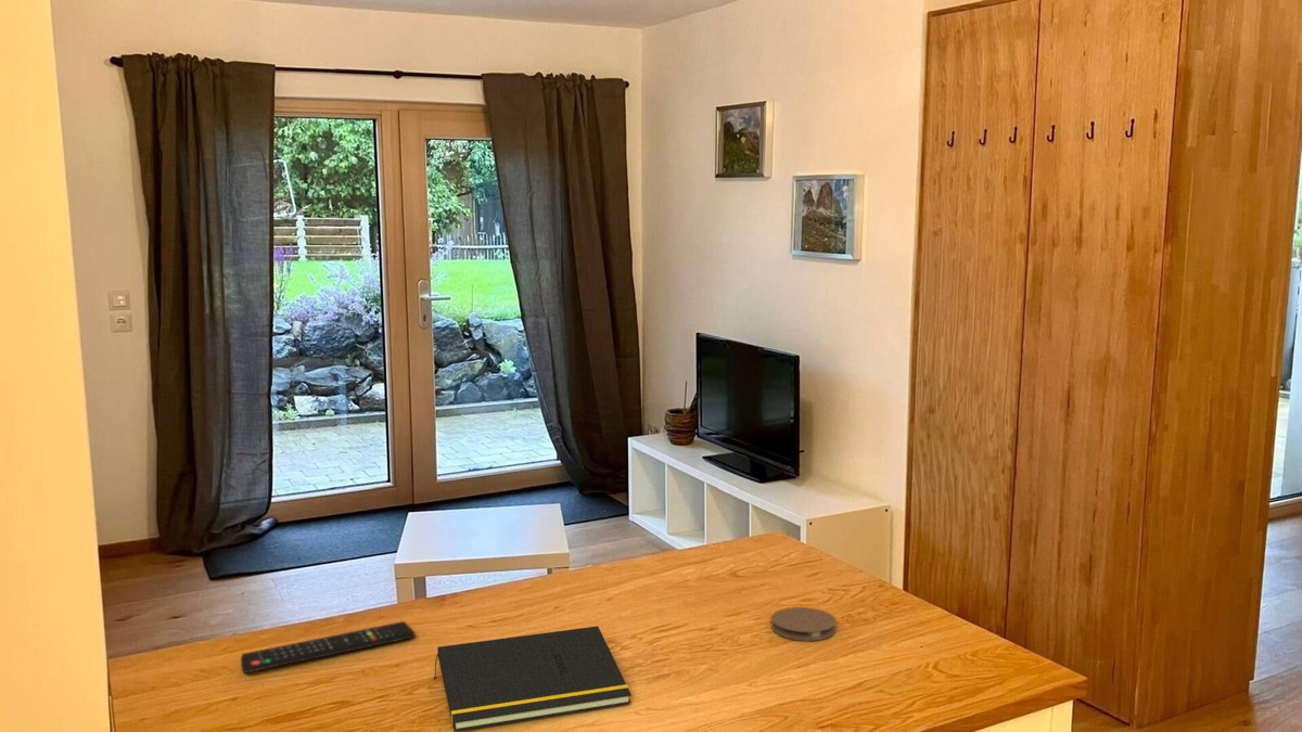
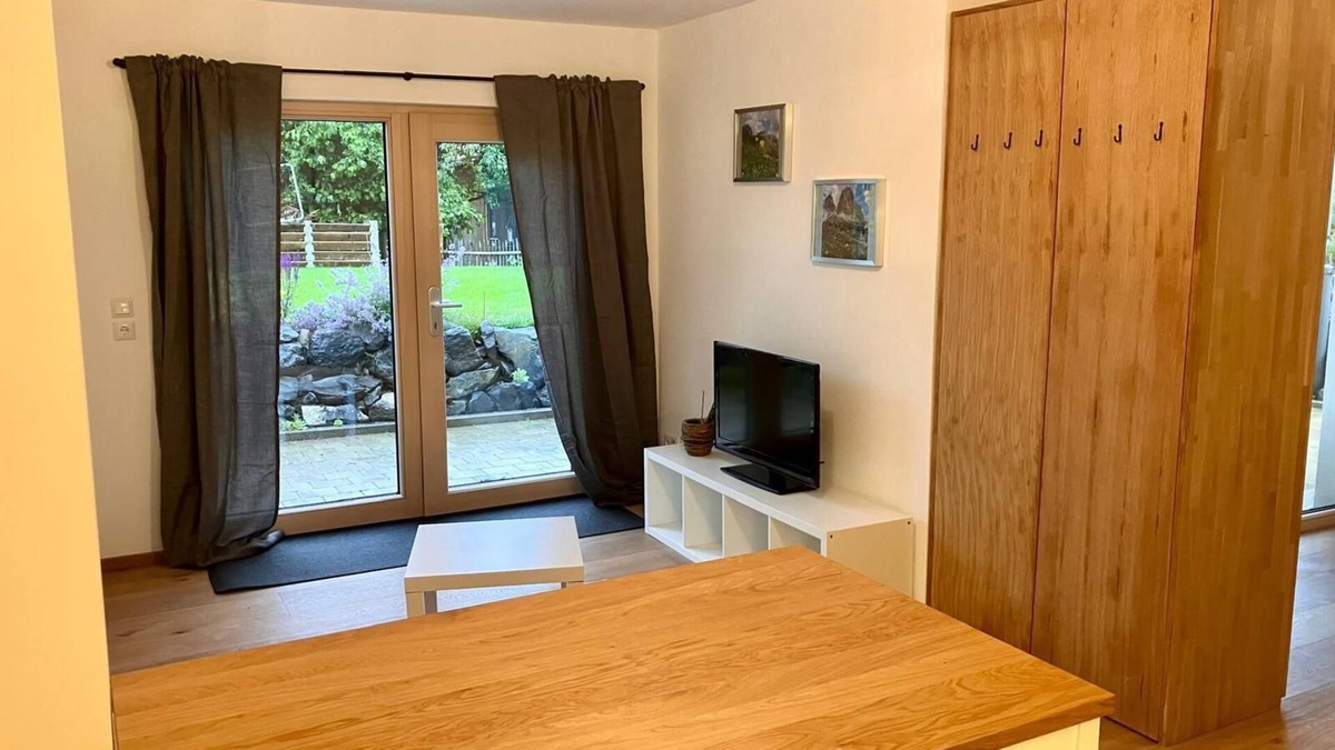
- remote control (329, 647)
- coaster (803, 622)
- notepad (532, 673)
